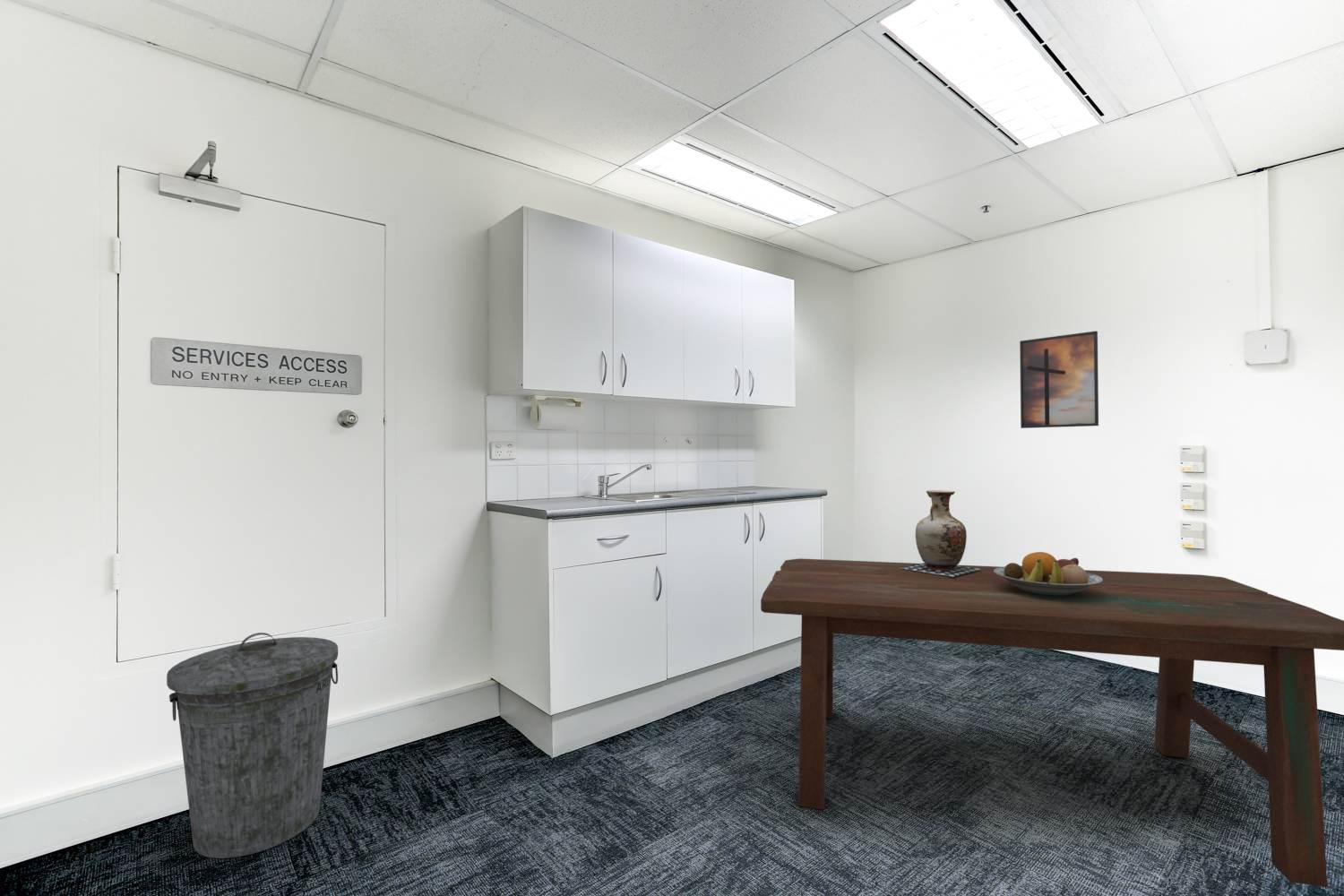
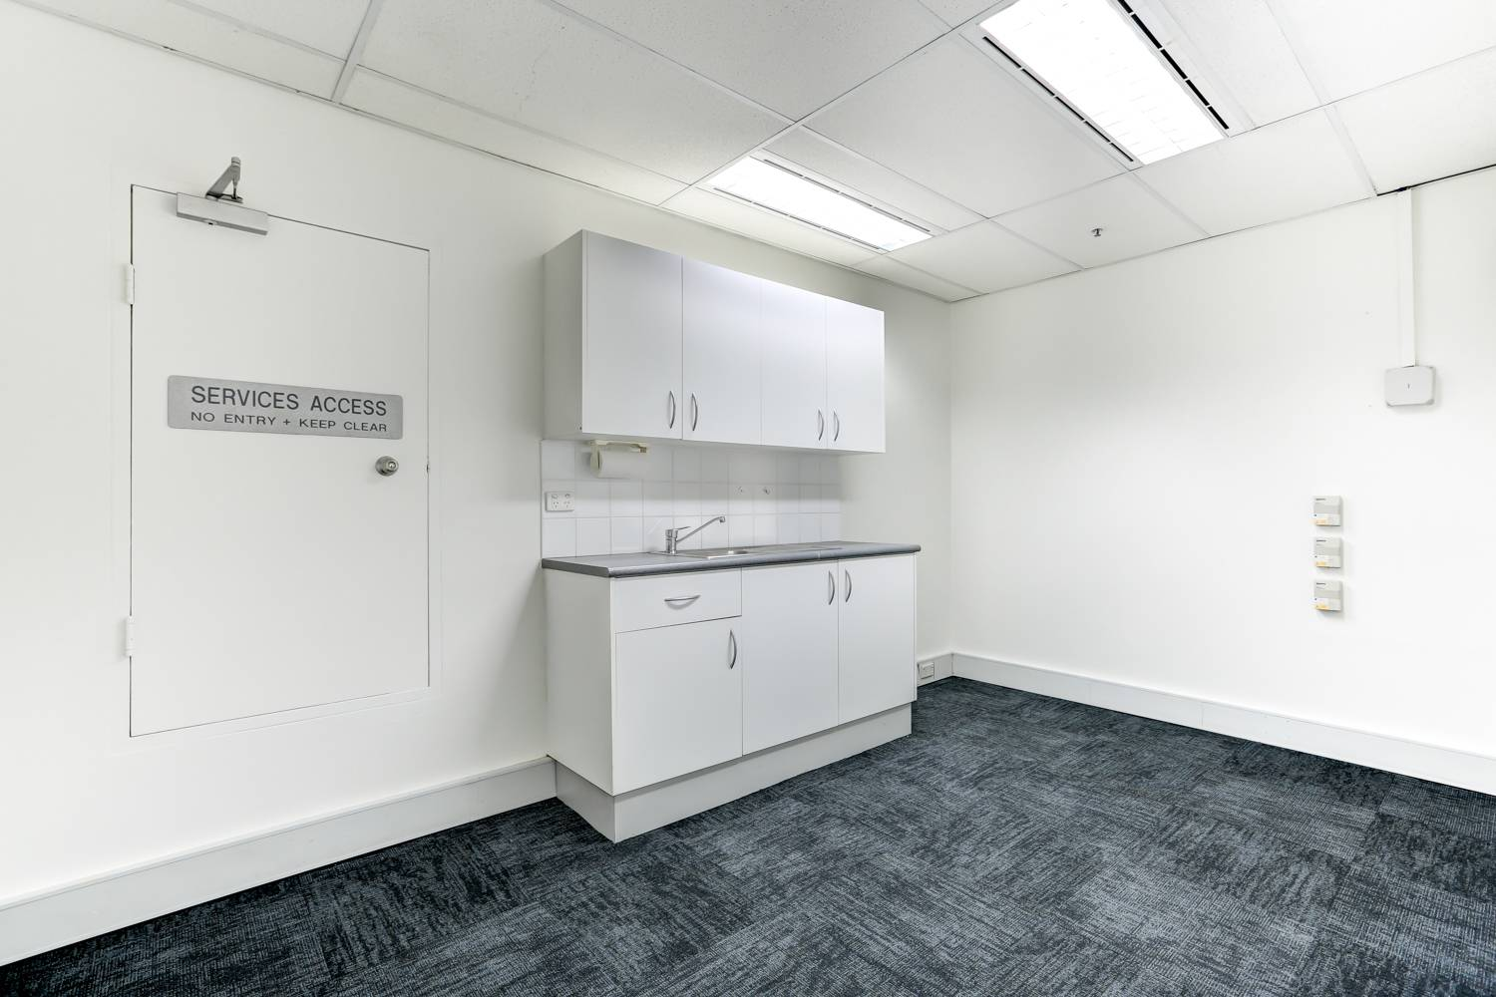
- trash can (258, 728)
- vase (940, 530)
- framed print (1057, 381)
- fruit bowl (1046, 570)
- dining table (1009, 646)
